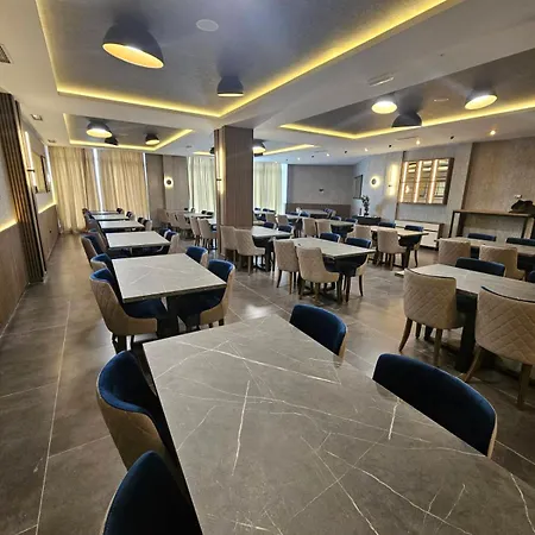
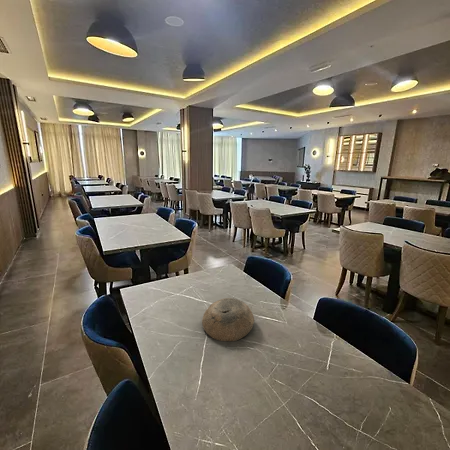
+ bowl (227, 314)
